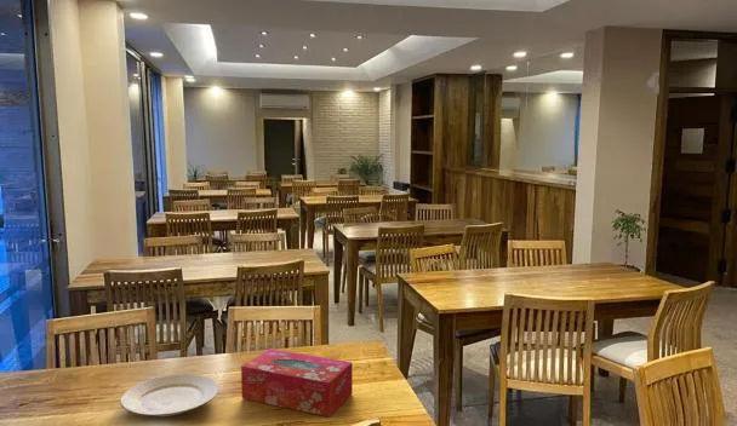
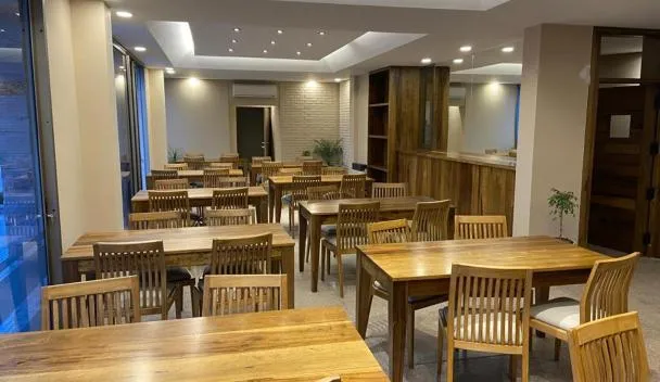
- plate (171, 397)
- tissue box (297, 380)
